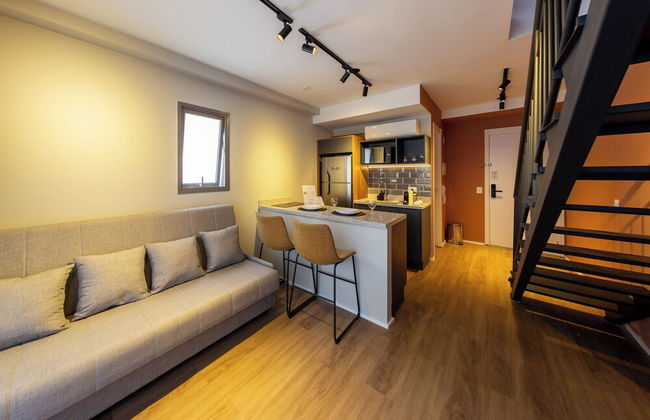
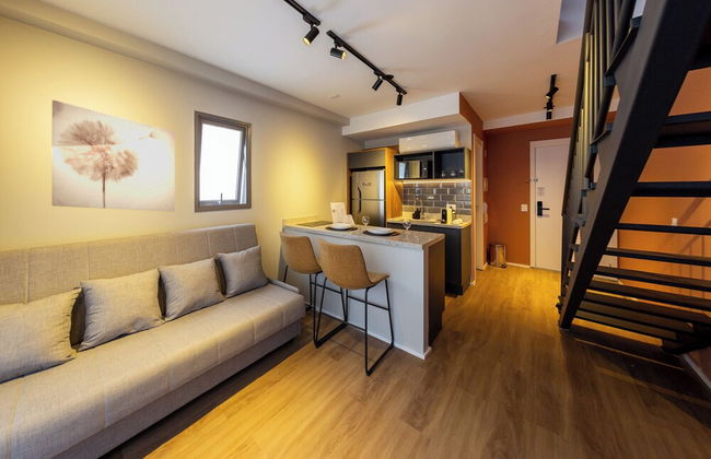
+ wall art (121, 163)
